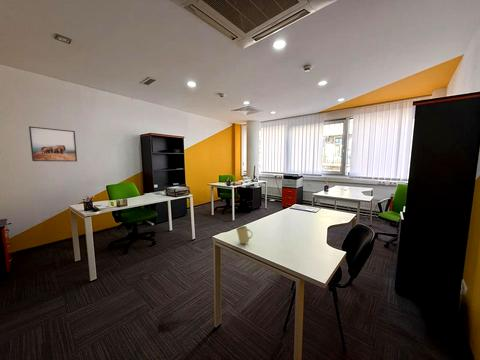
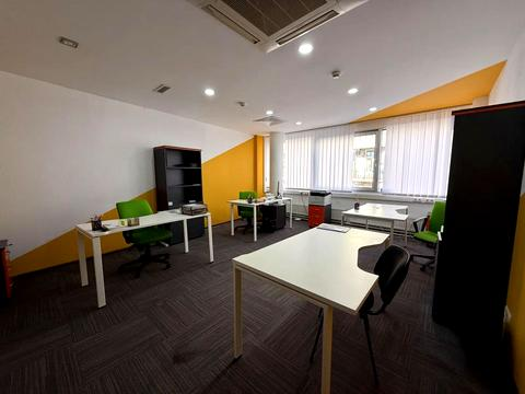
- mug (244, 235)
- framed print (54, 145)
